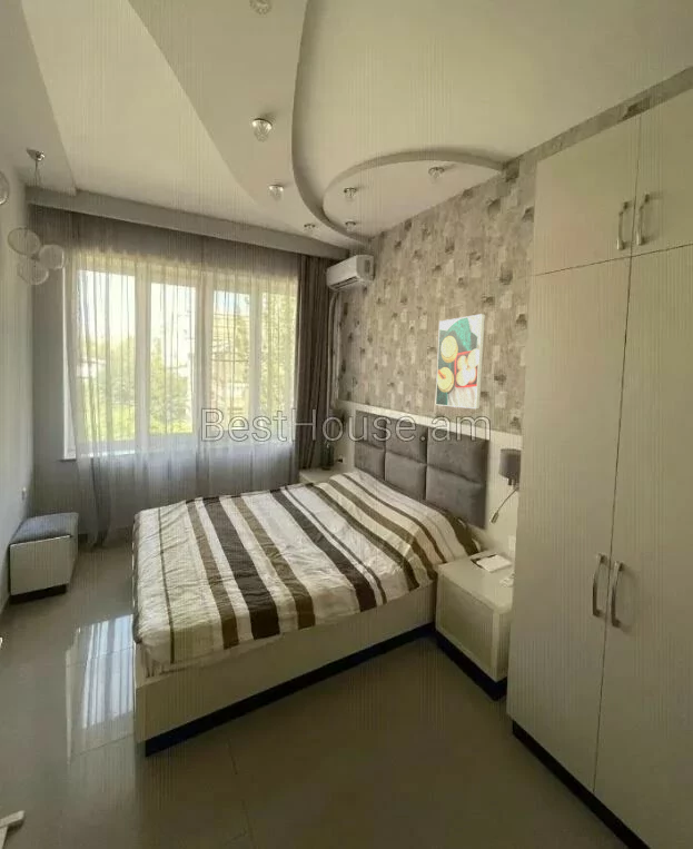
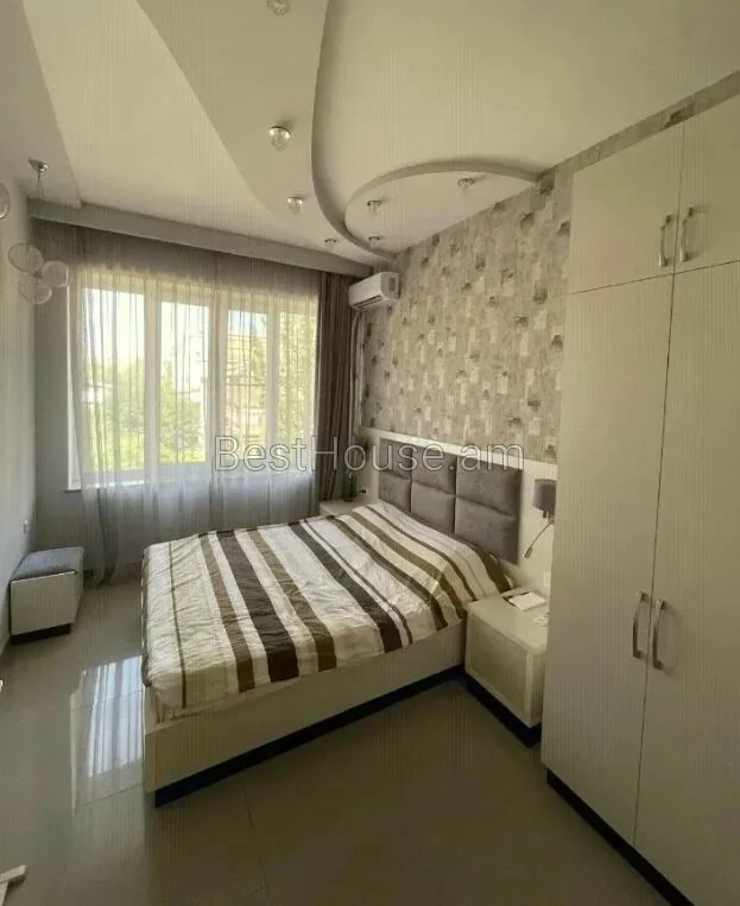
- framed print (458, 363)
